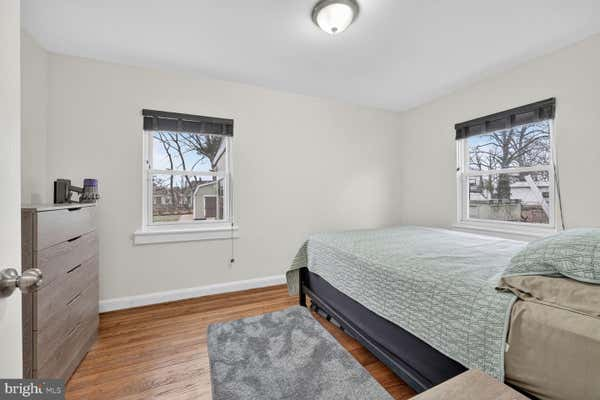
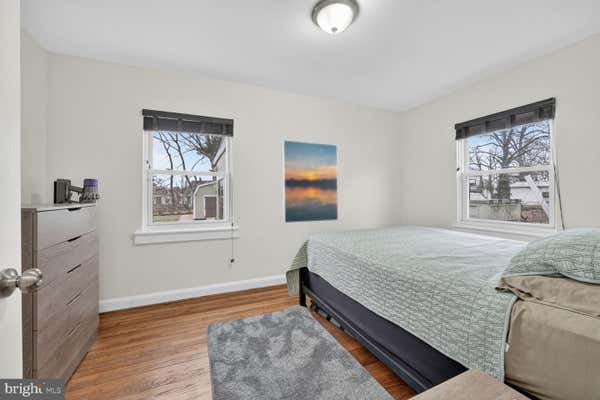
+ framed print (311, 182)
